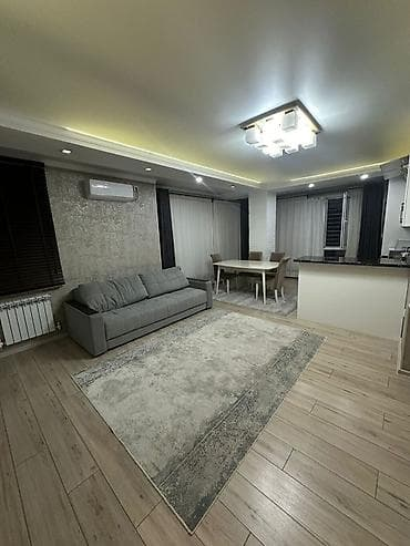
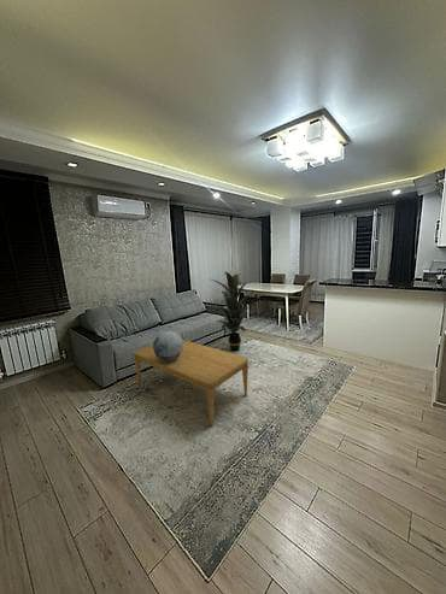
+ indoor plant (230, 311)
+ decorative sphere (168, 345)
+ coffee table (188, 372)
